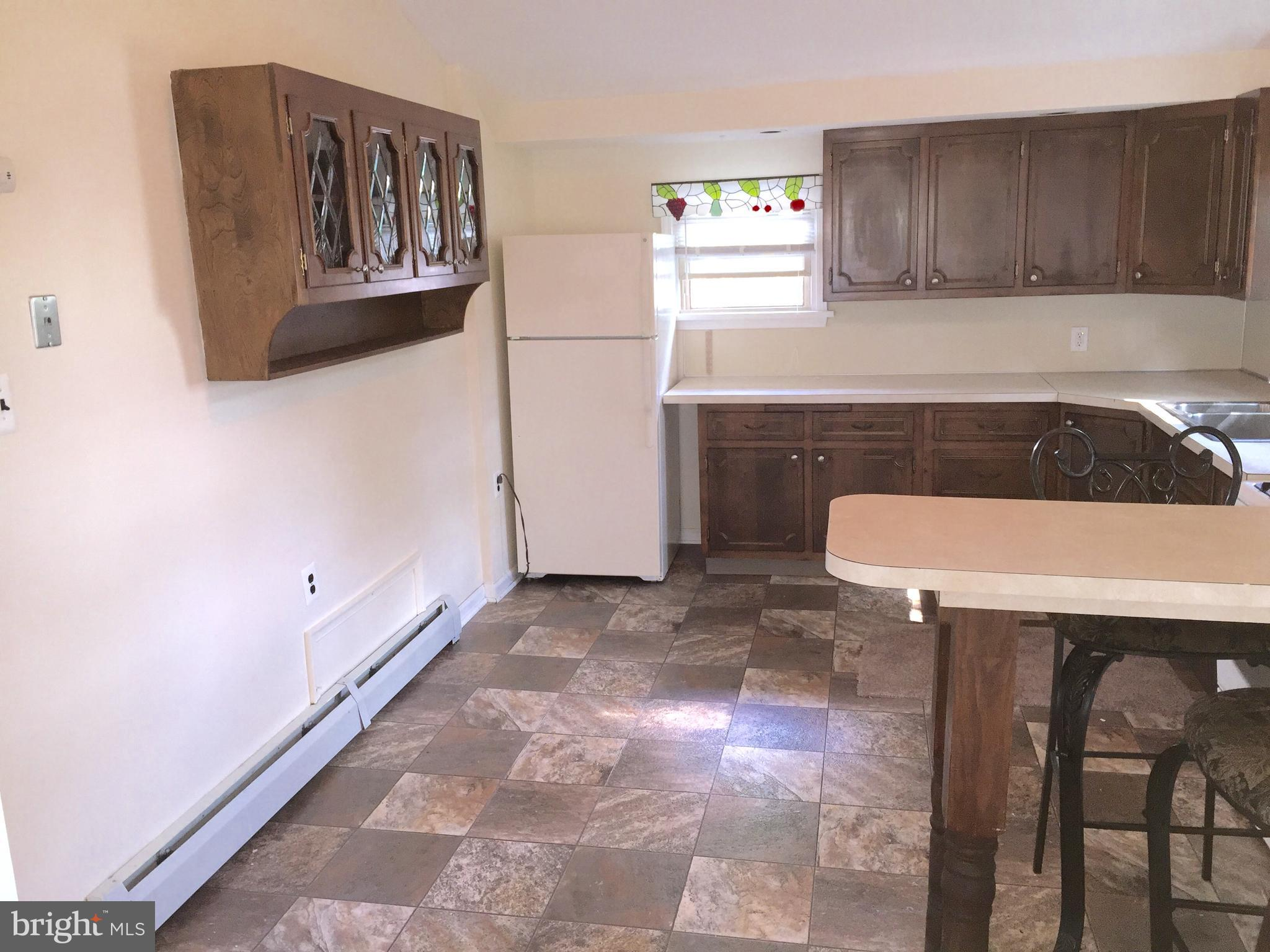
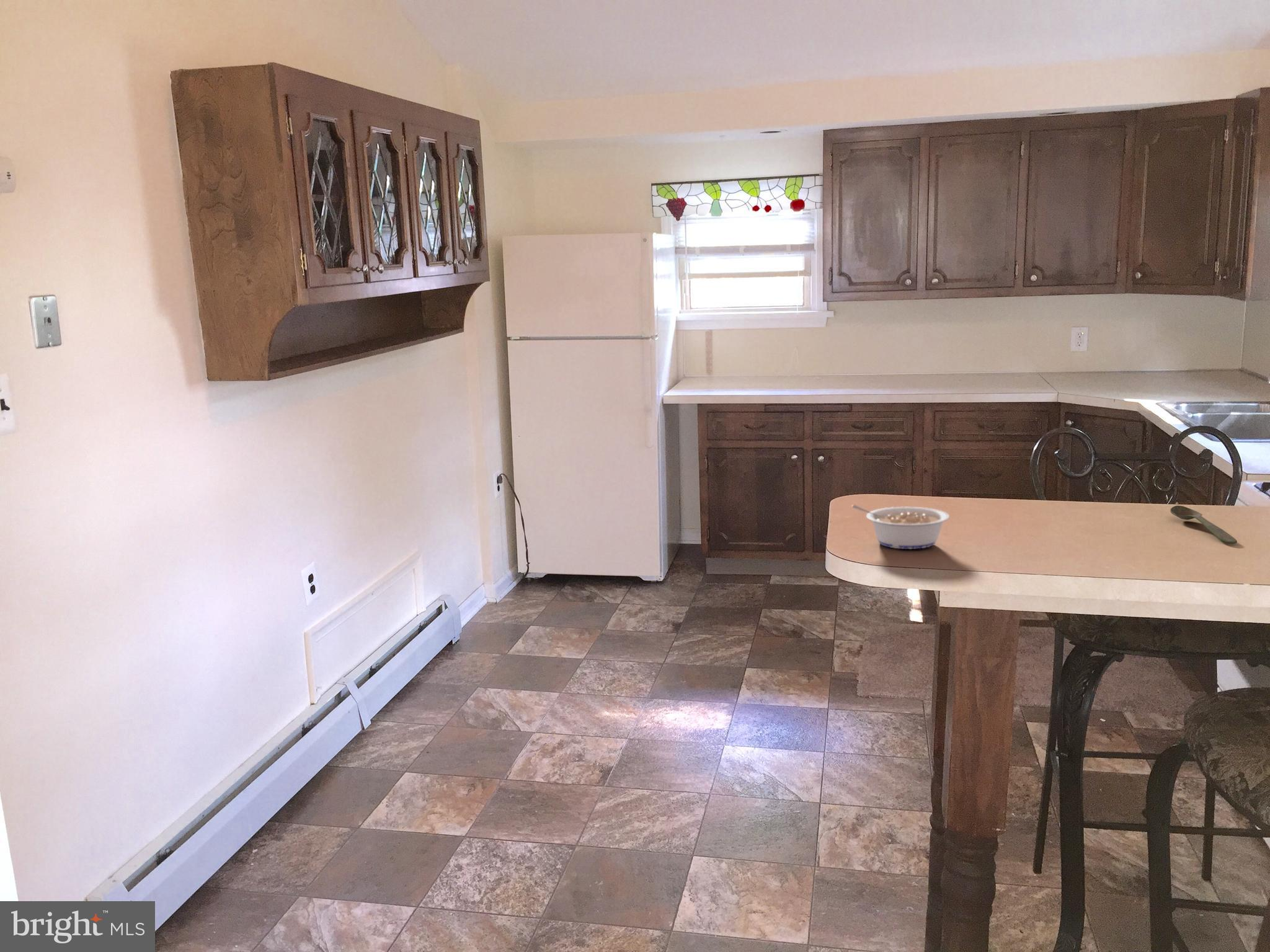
+ spoon (1204, 524)
+ legume (904, 526)
